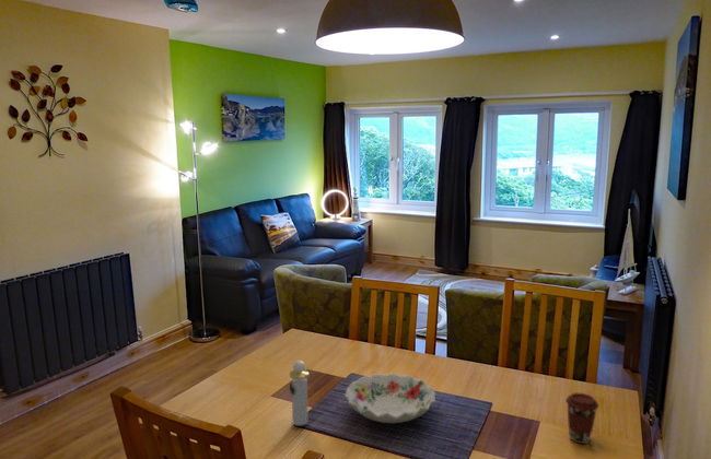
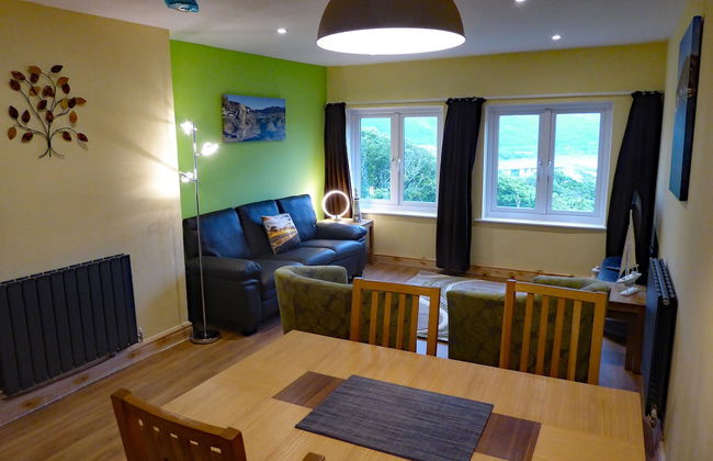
- perfume bottle (300, 392)
- coffee cup (581, 417)
- decorative bowl (389, 401)
